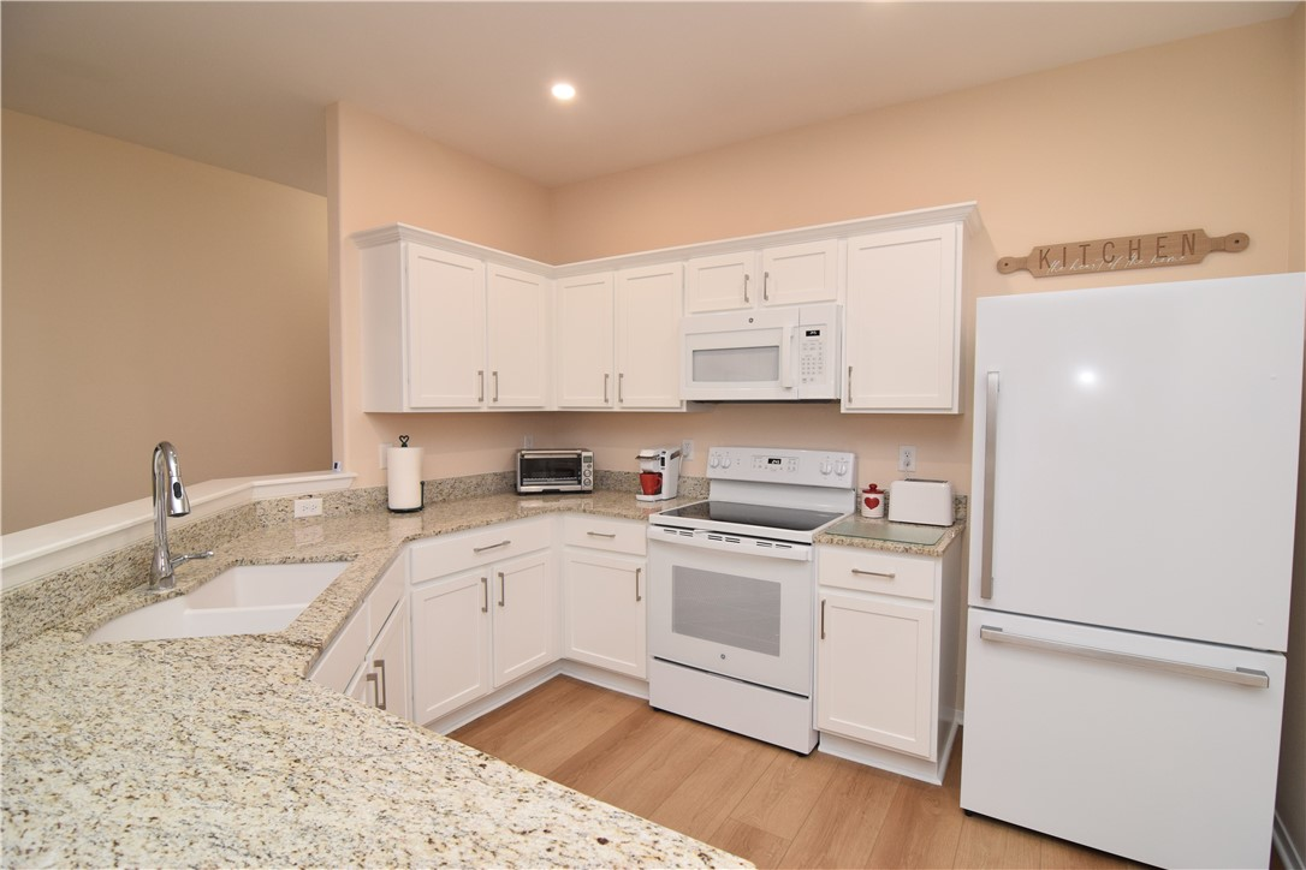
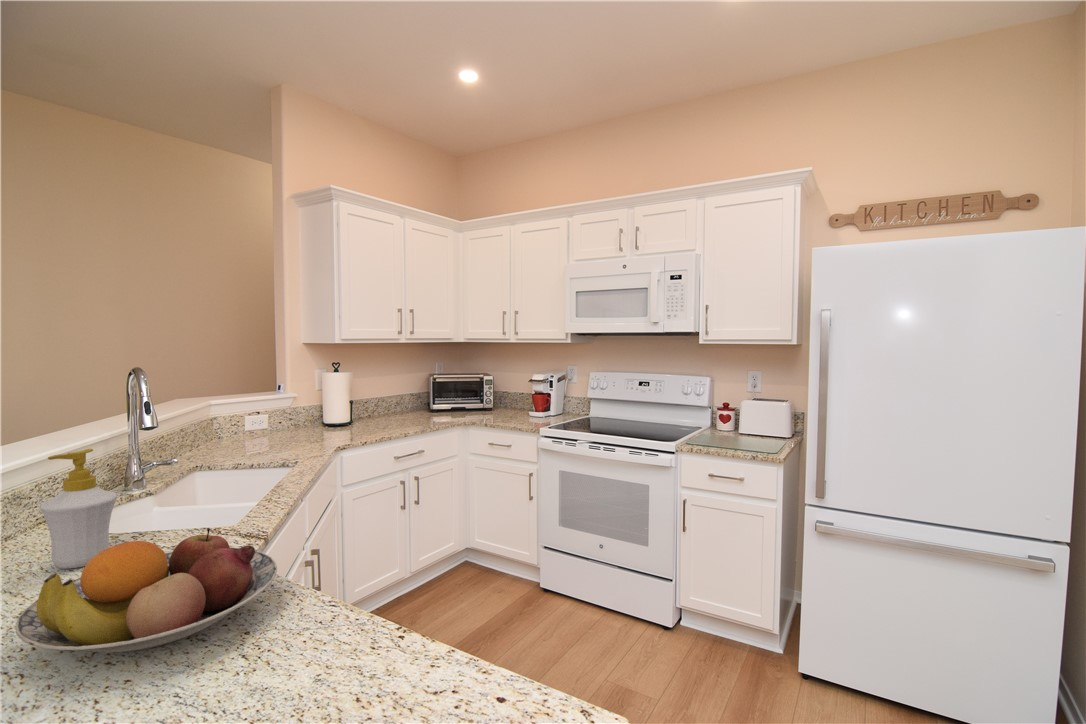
+ soap bottle (80, 506)
+ fruit bowl (161, 579)
